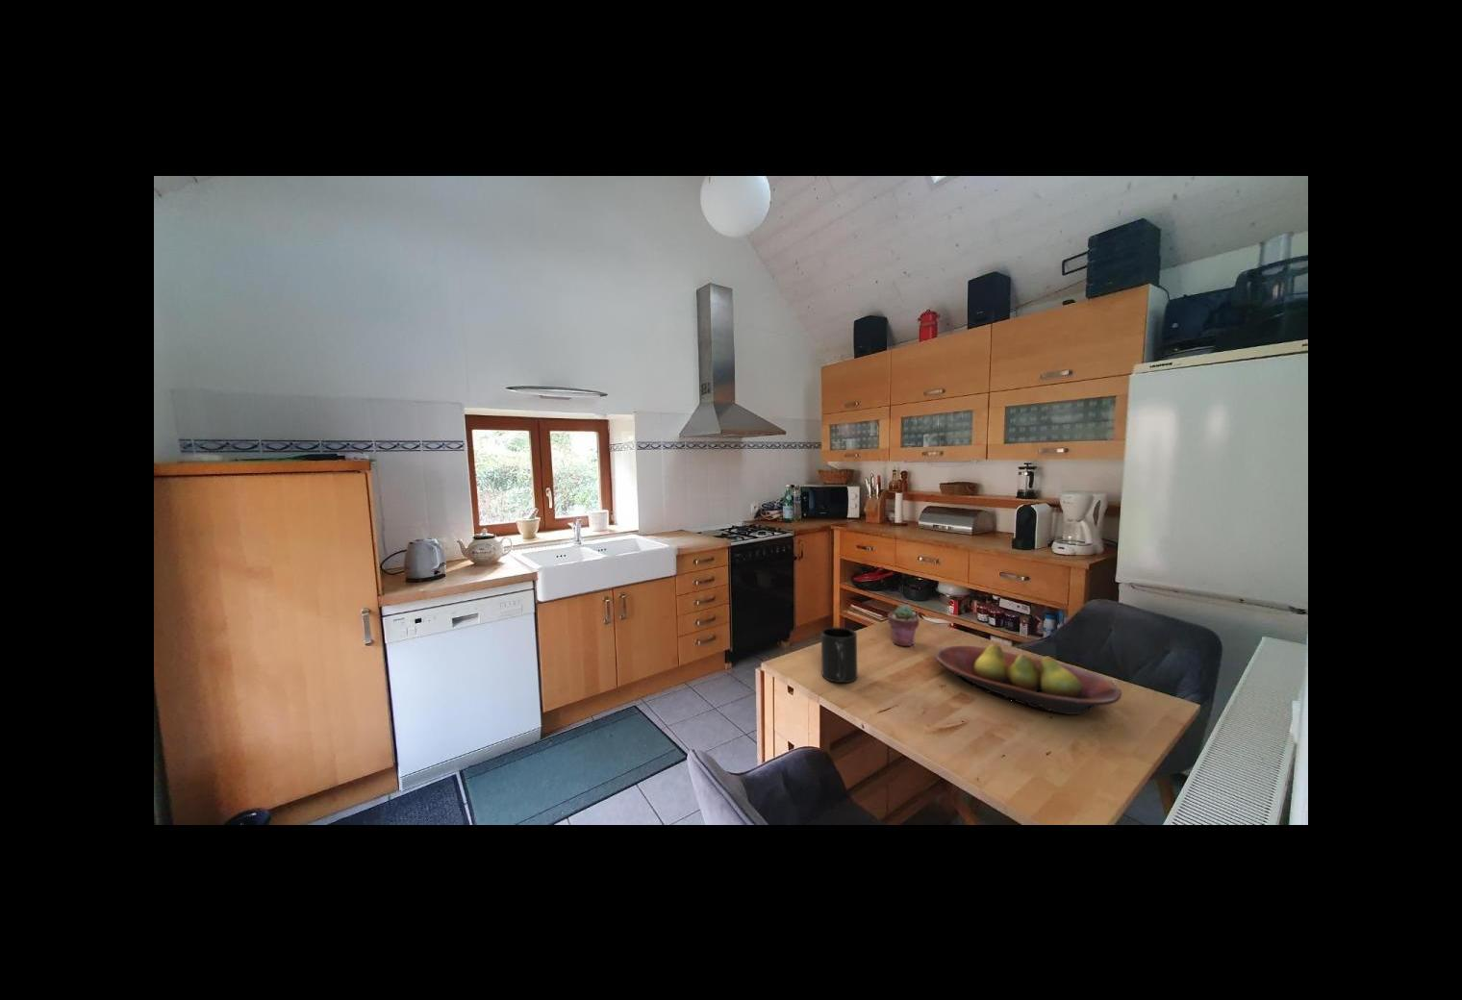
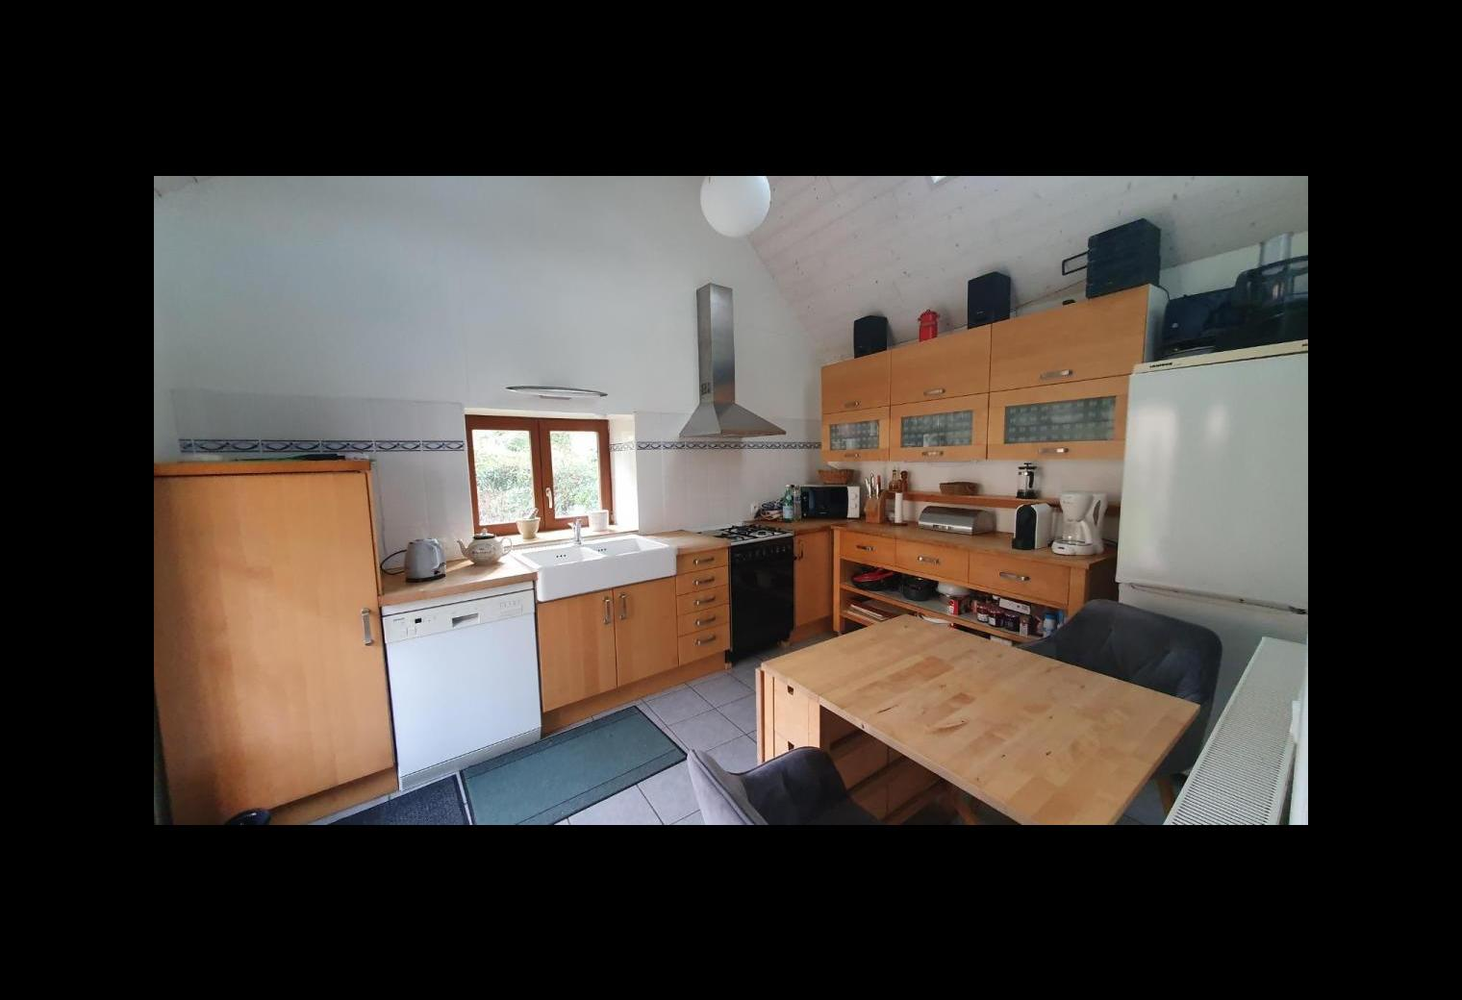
- potted succulent (903, 623)
- mug (840, 657)
- fruit bowl (1019, 671)
